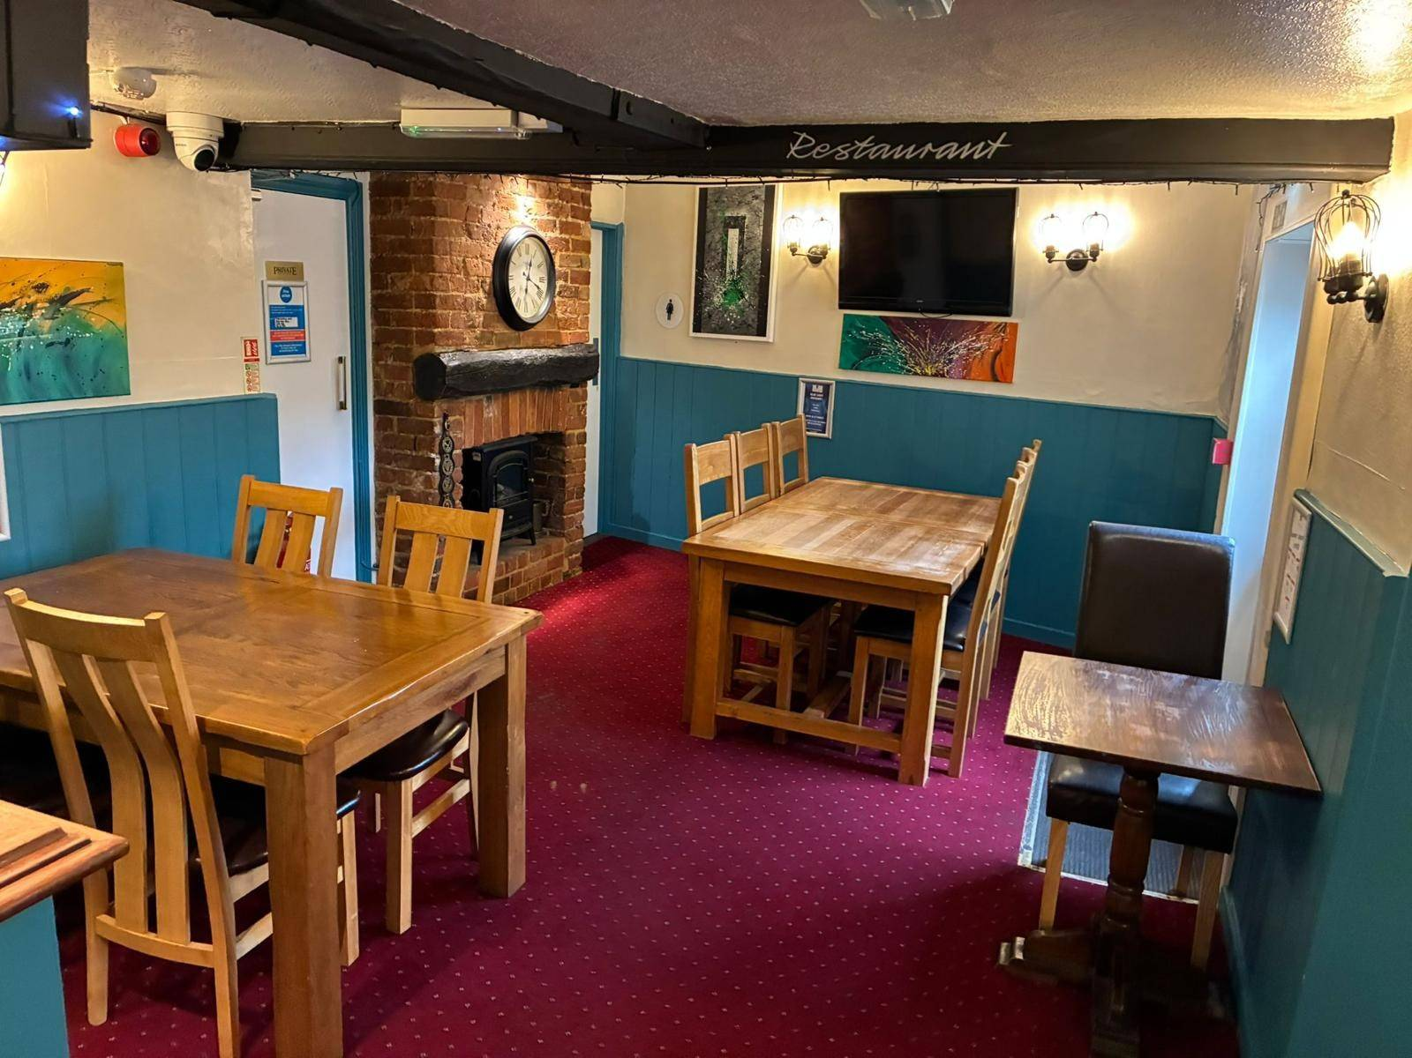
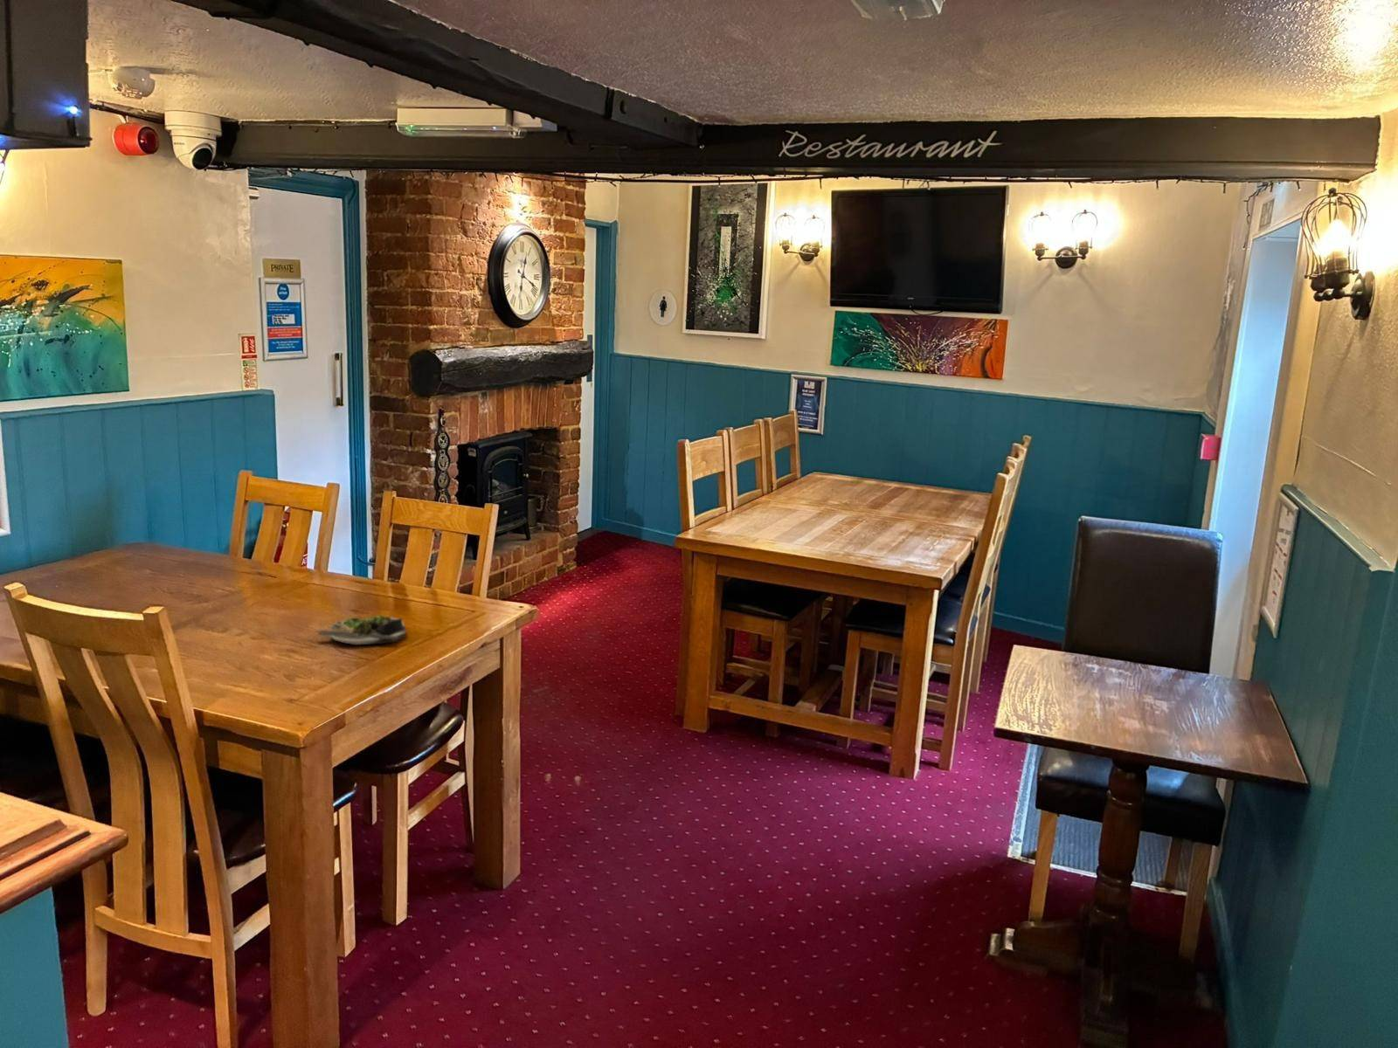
+ salad plate (371, 625)
